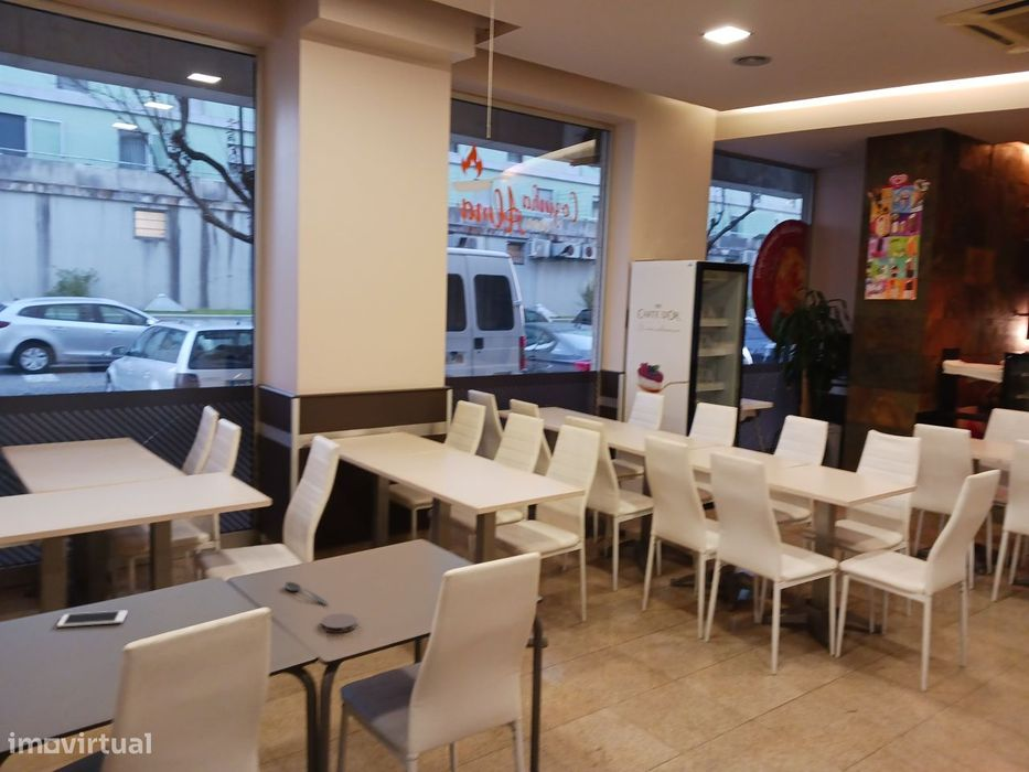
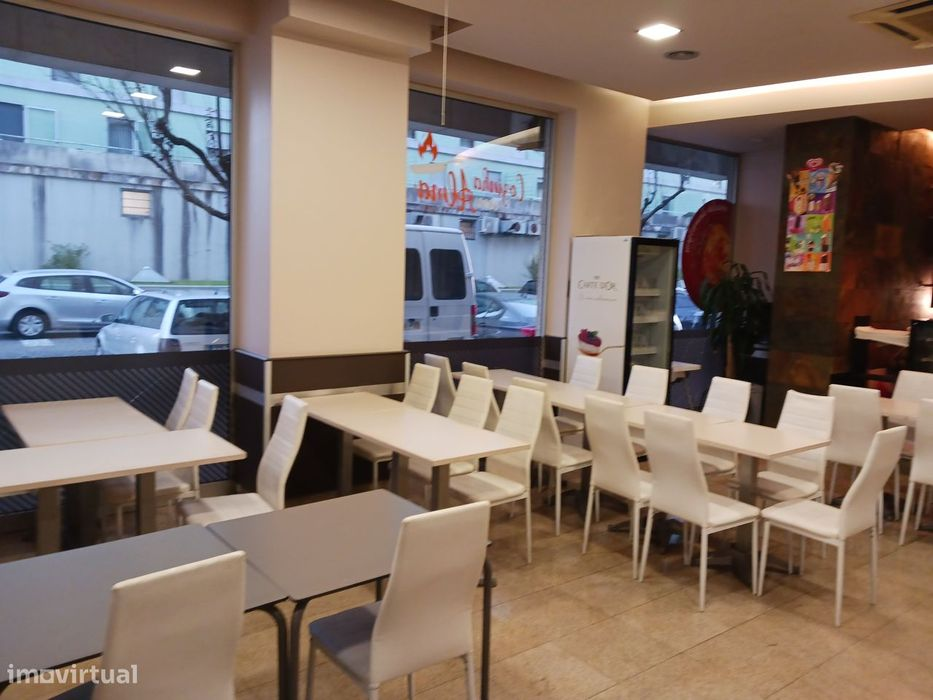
- soupspoon (306, 590)
- coaster (339, 622)
- cell phone (93, 618)
